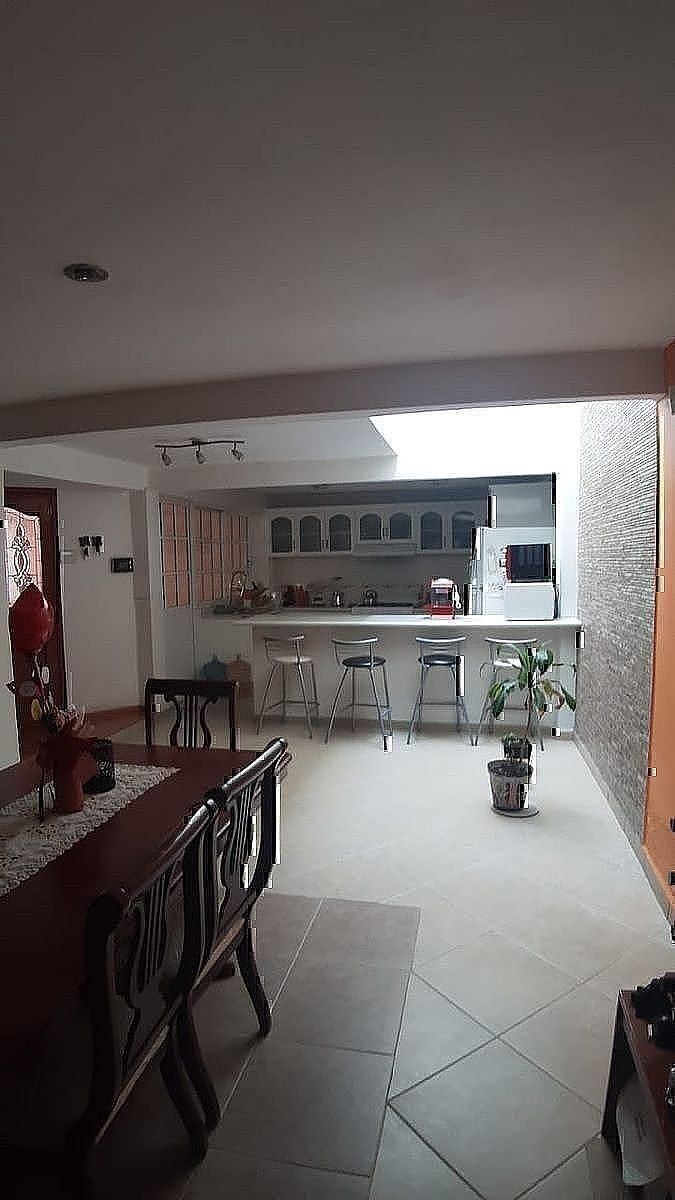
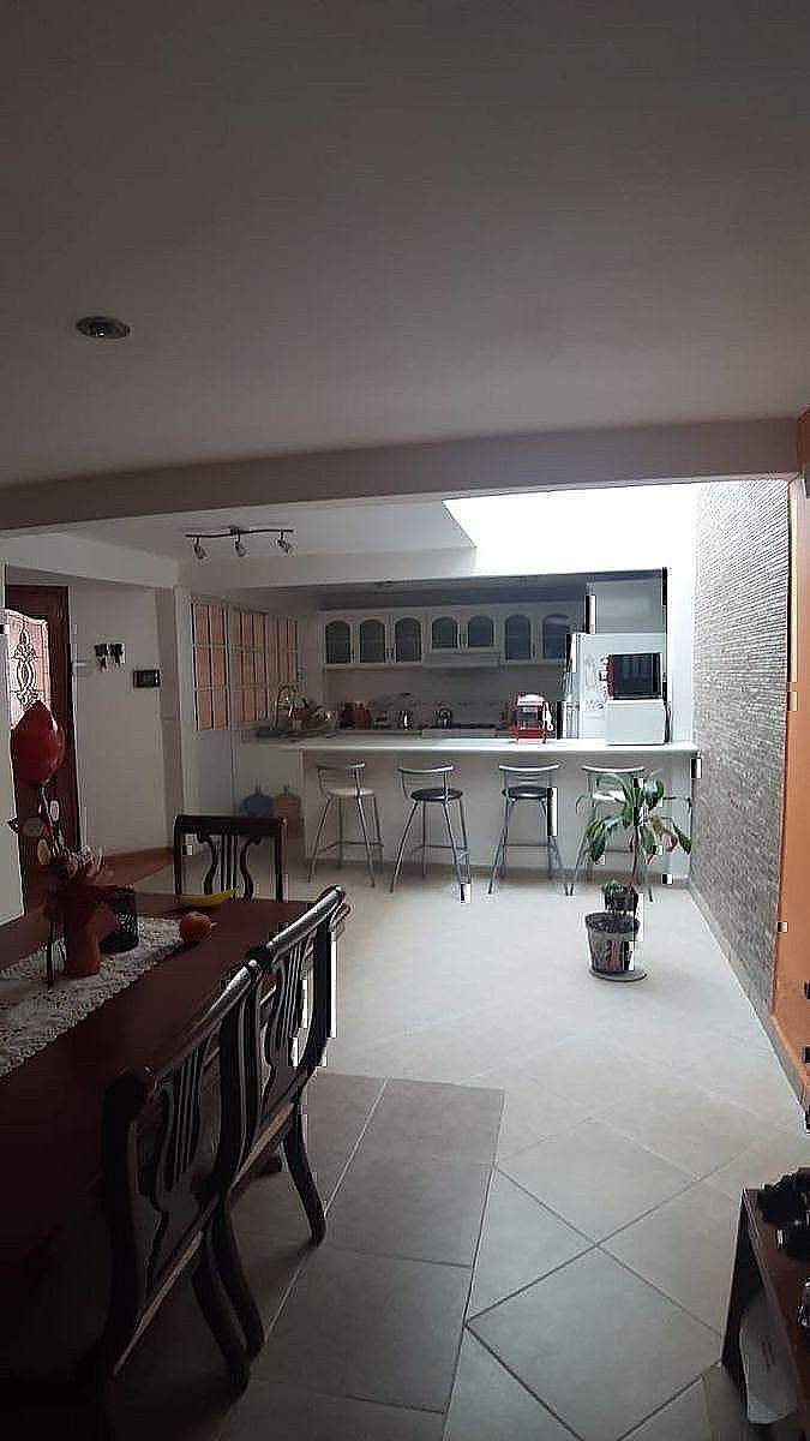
+ banana (209, 896)
+ fruit (194, 926)
